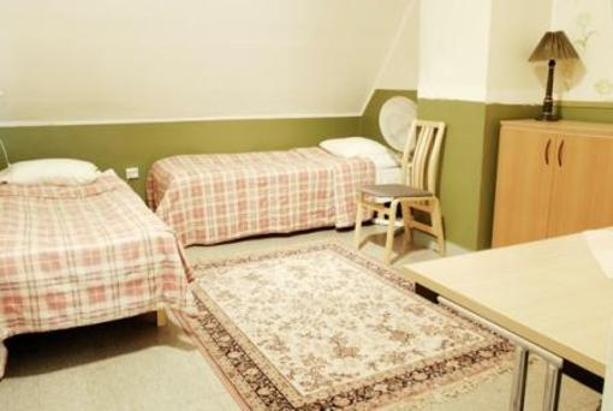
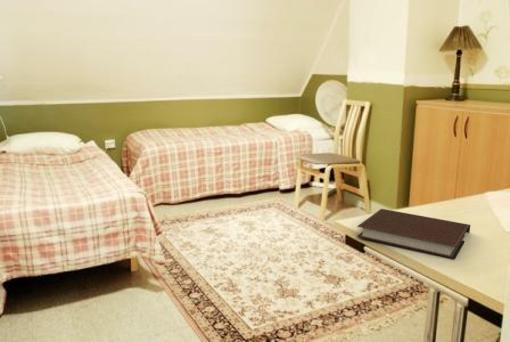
+ notebook (414, 230)
